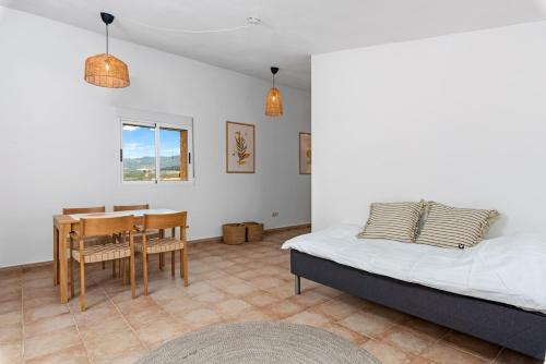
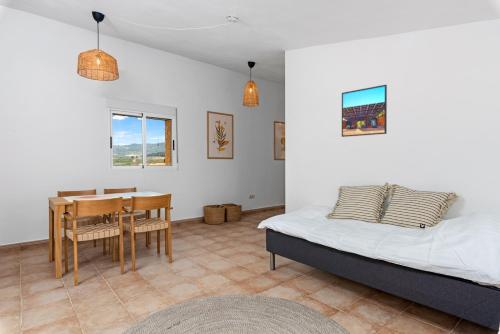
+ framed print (362, 112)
